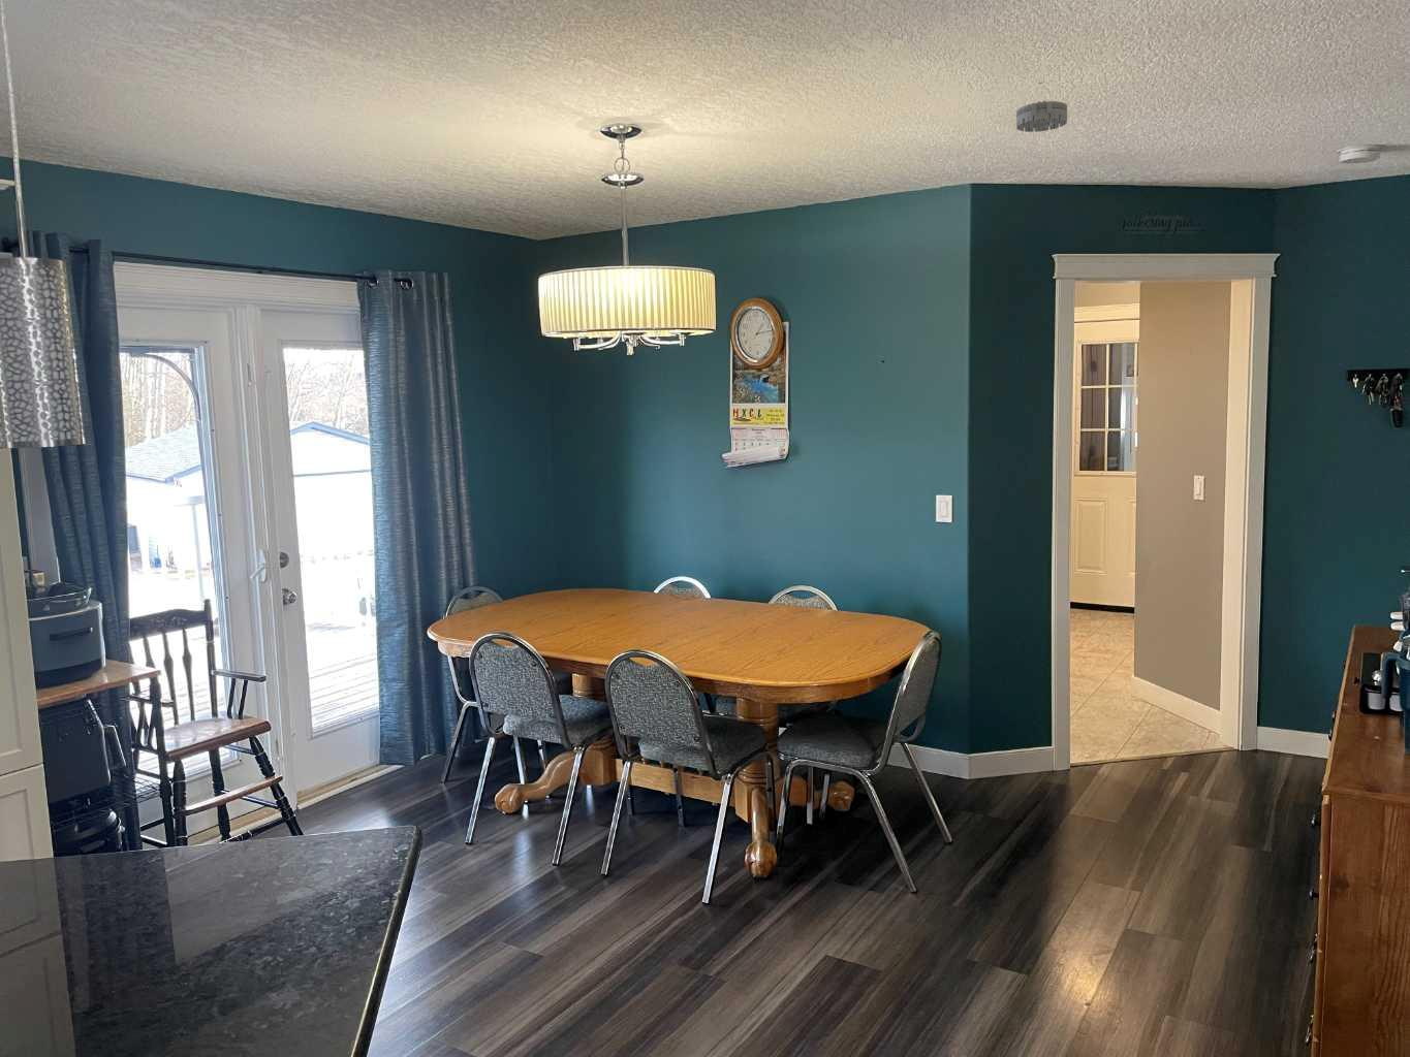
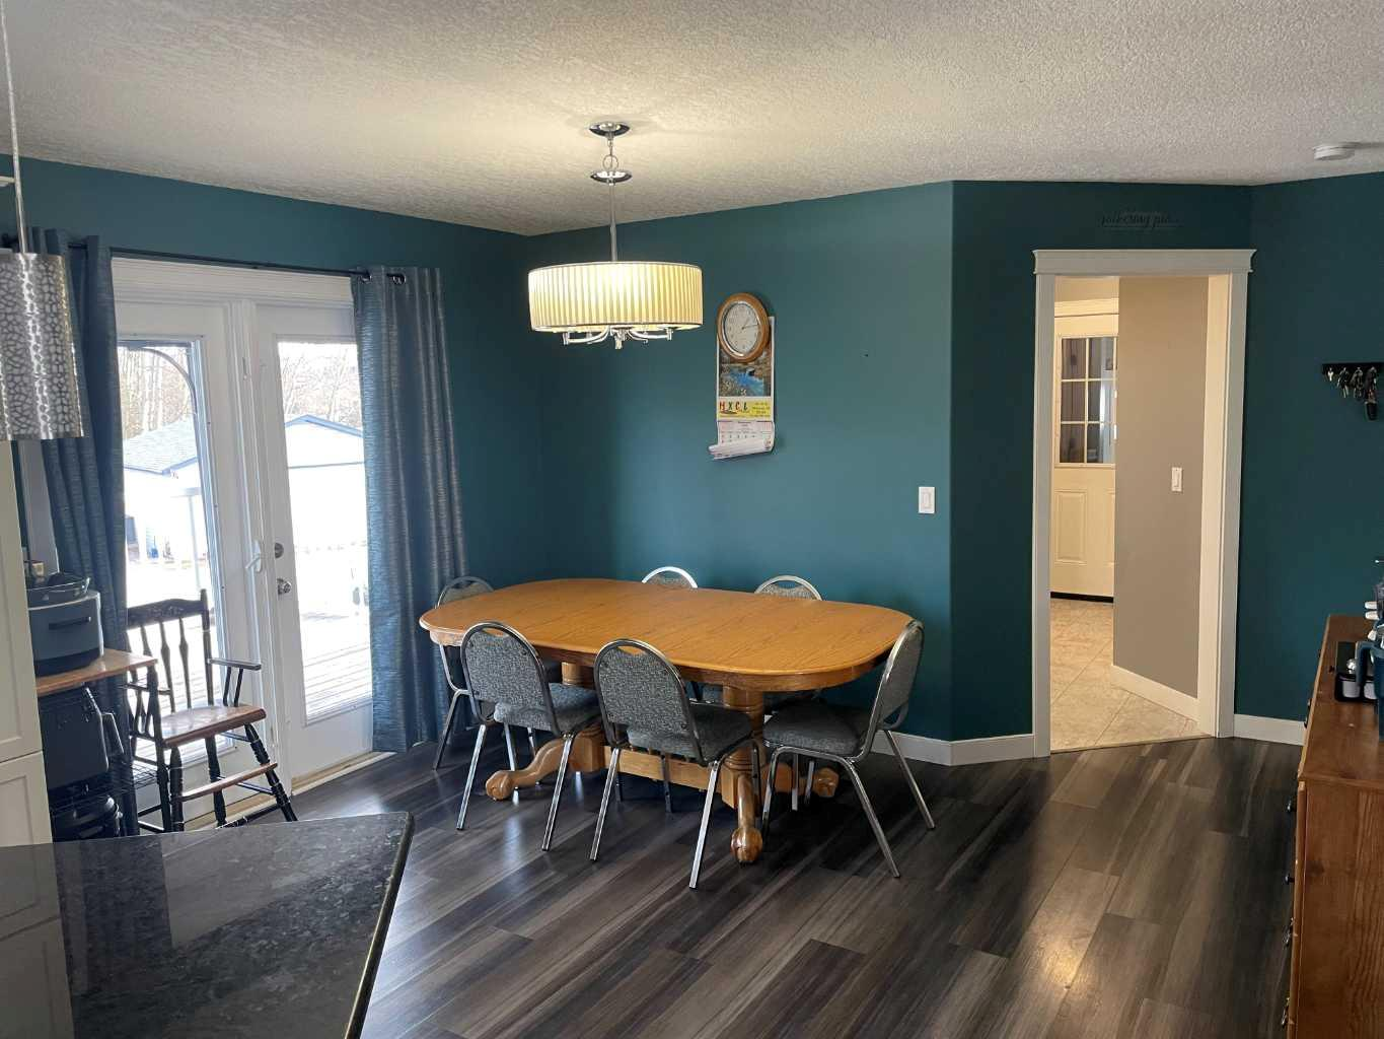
- smoke detector (1041, 115)
